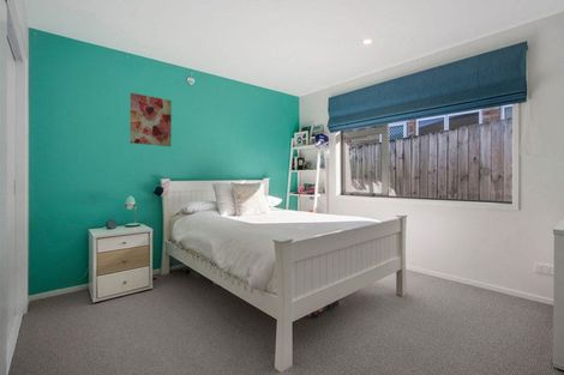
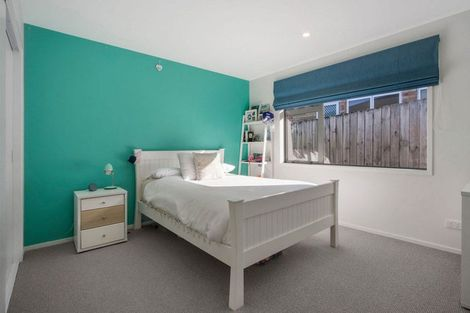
- wall art (151, 120)
